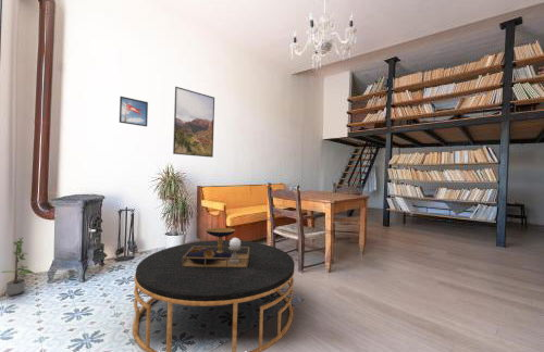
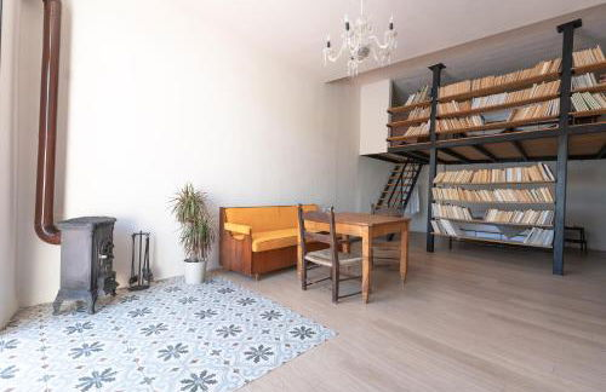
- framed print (134, 112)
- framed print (195, 124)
- potted plant (21, 264)
- coffee table (219, 271)
